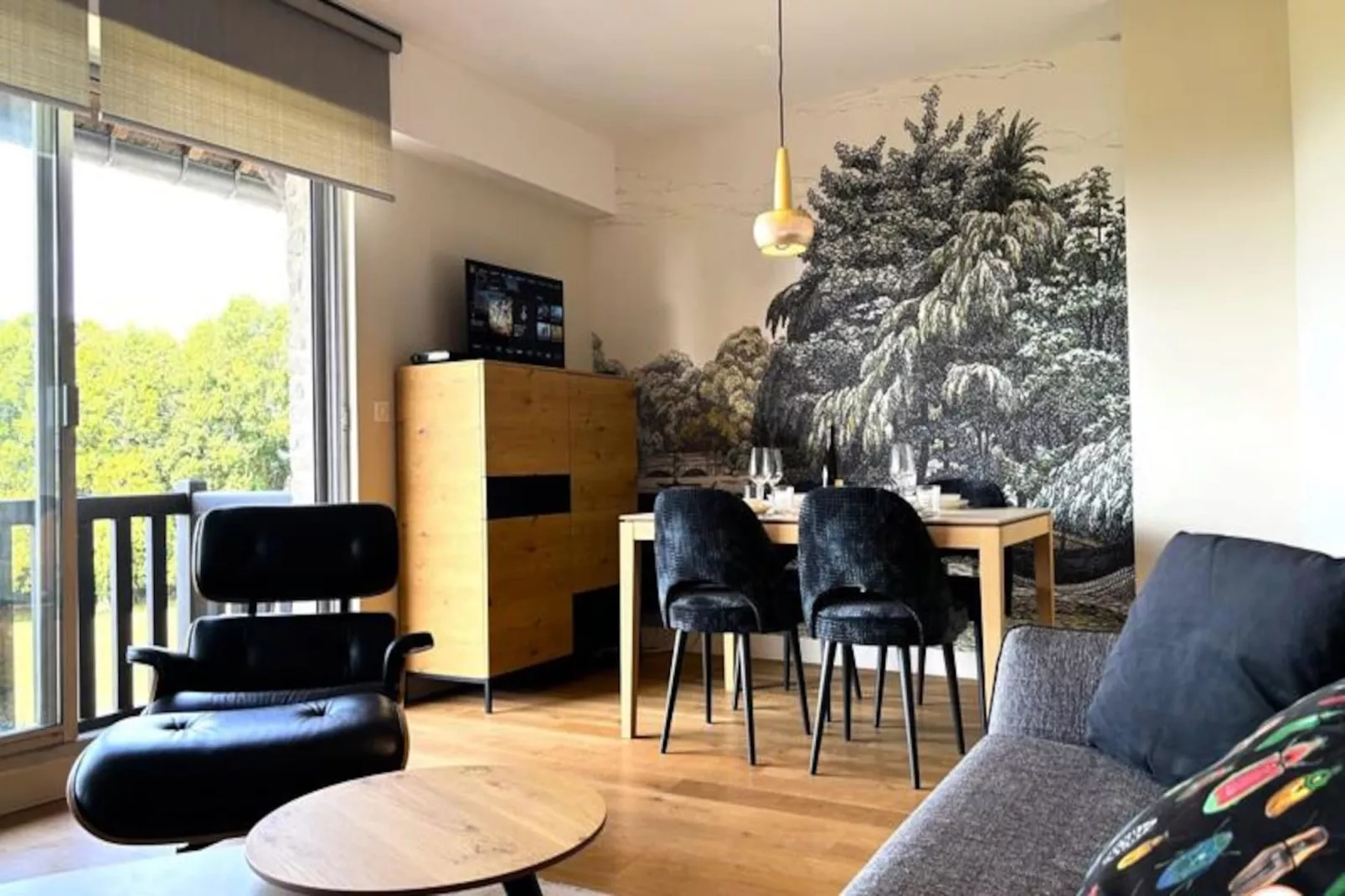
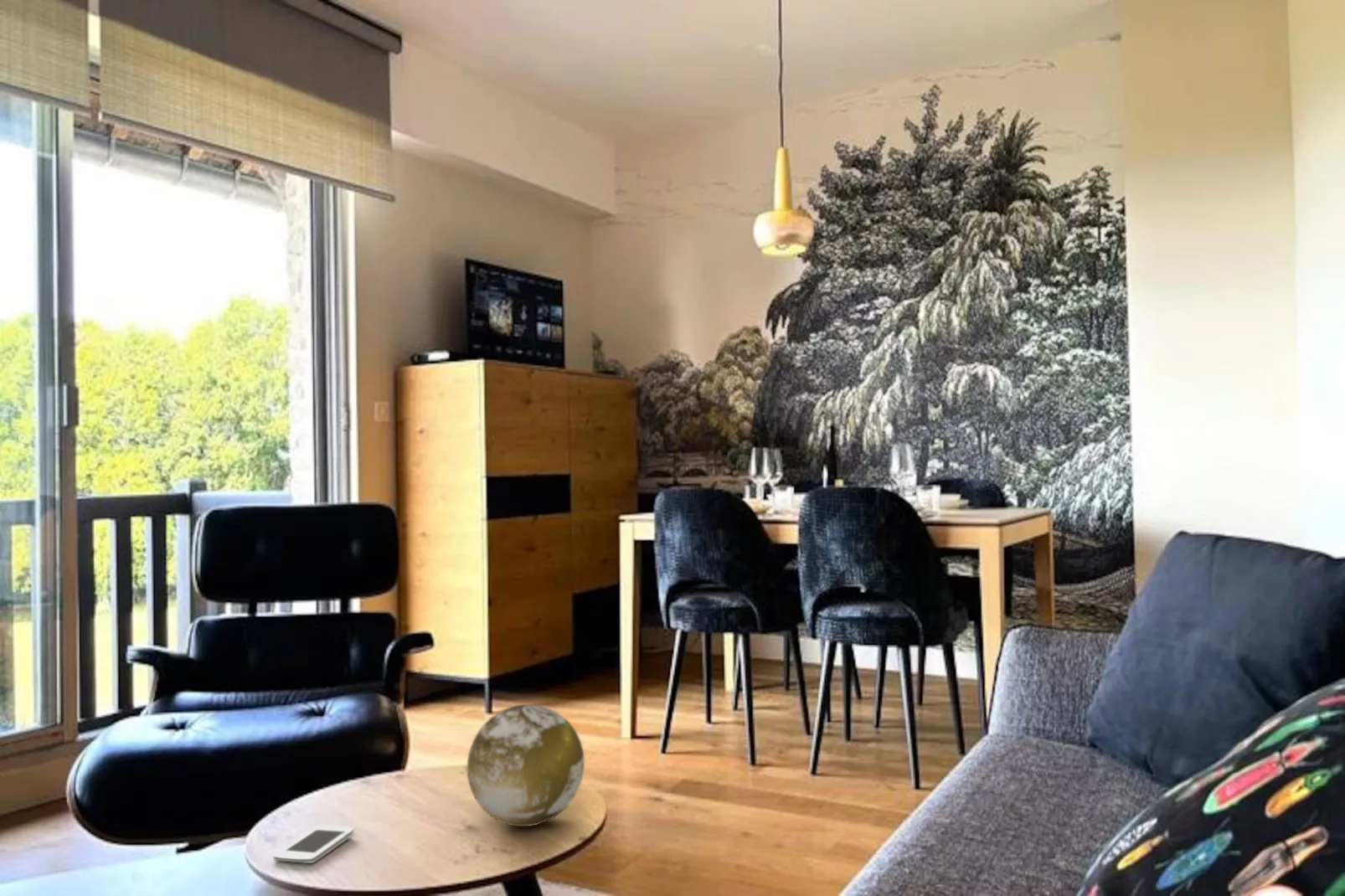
+ decorative orb (526, 764)
+ smartphone (315, 844)
